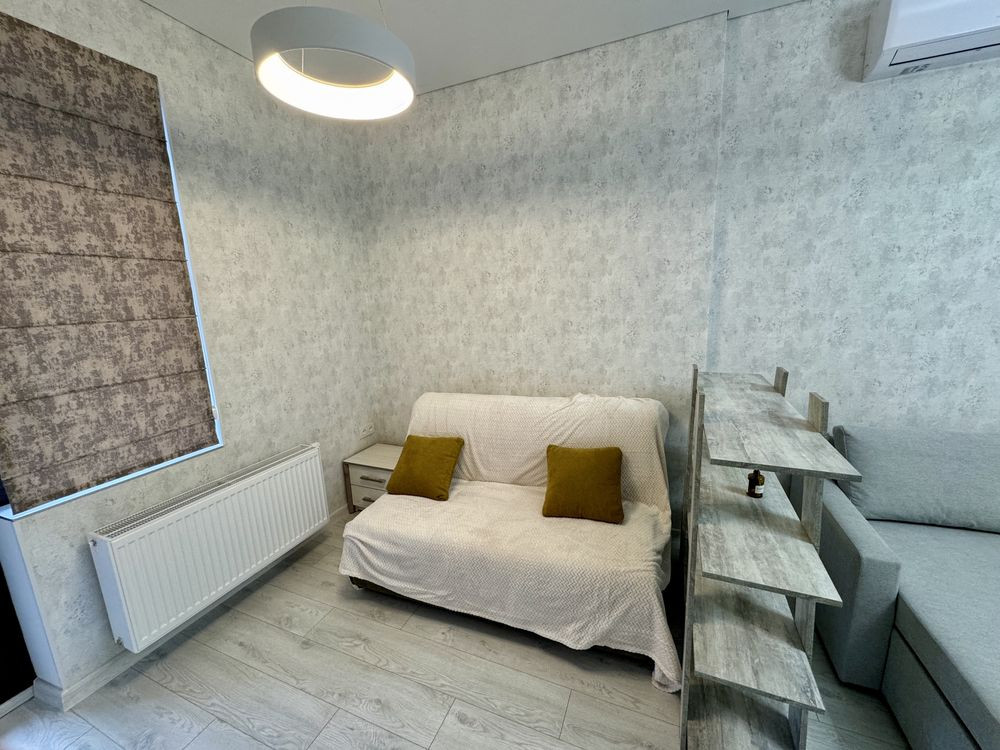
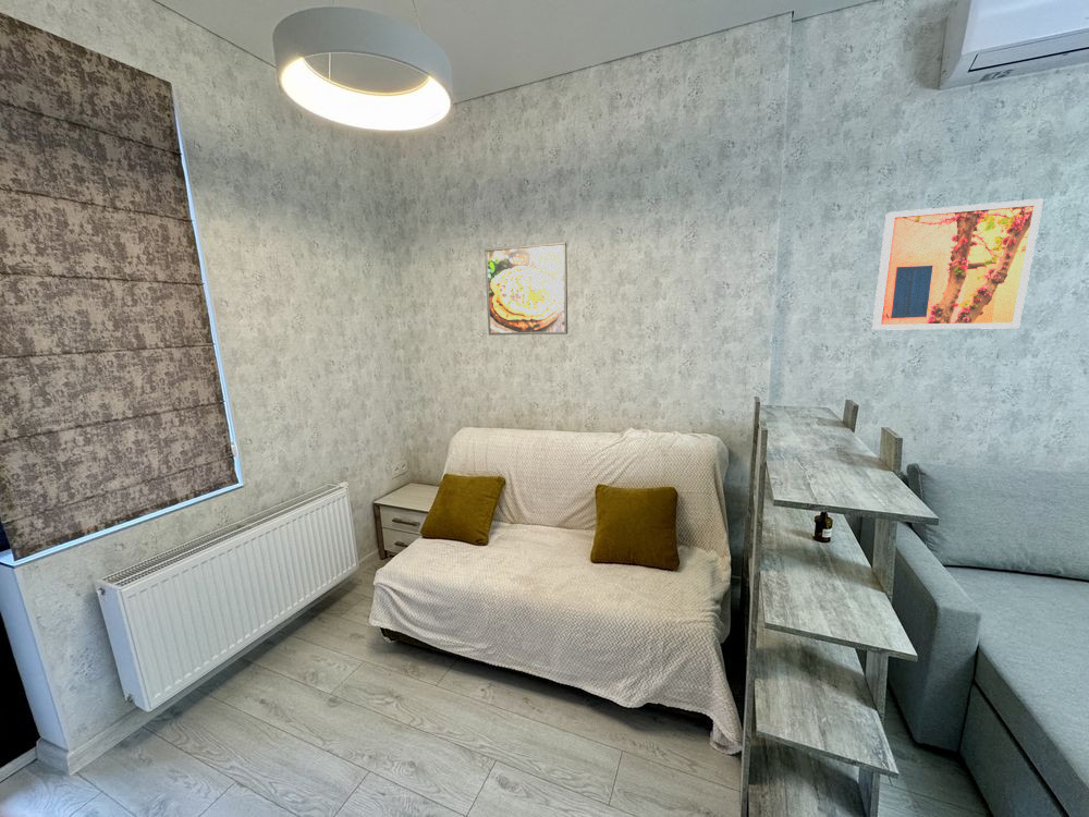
+ wall art (950, 269)
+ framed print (525, 291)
